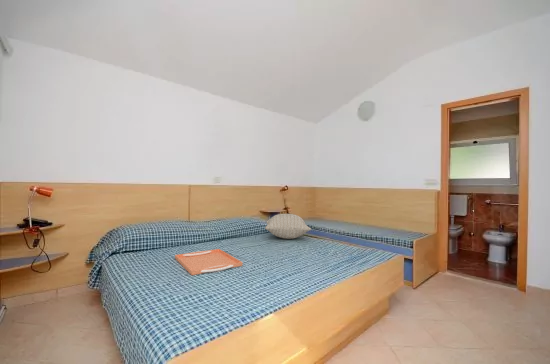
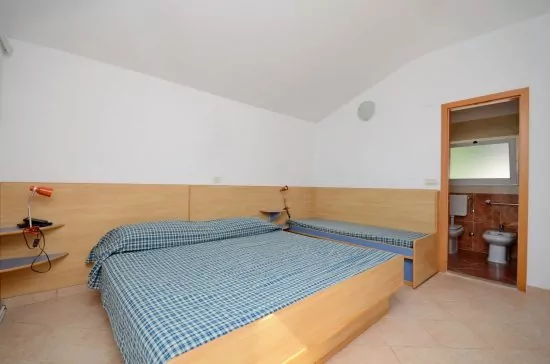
- serving tray (207, 260)
- pillow (286, 225)
